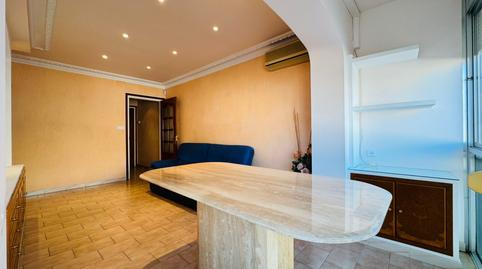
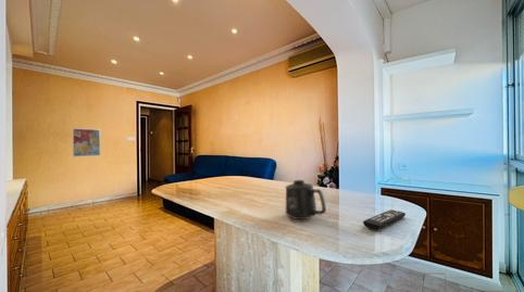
+ mug (304, 199)
+ remote control (385, 218)
+ wall art (87, 142)
